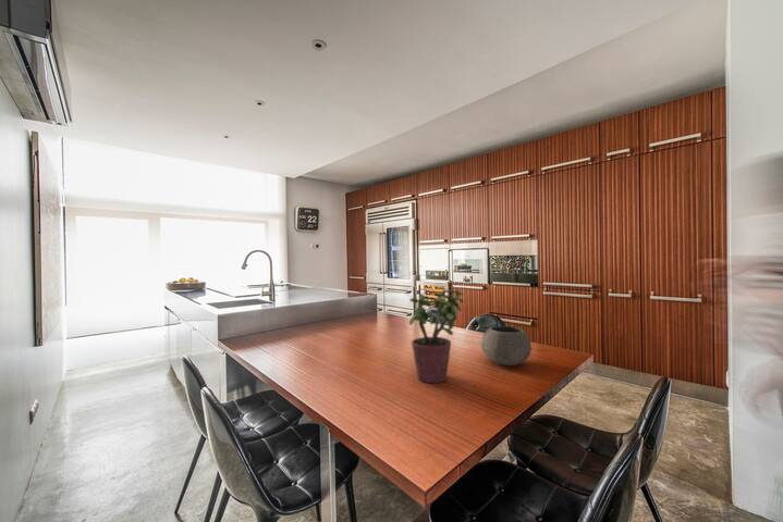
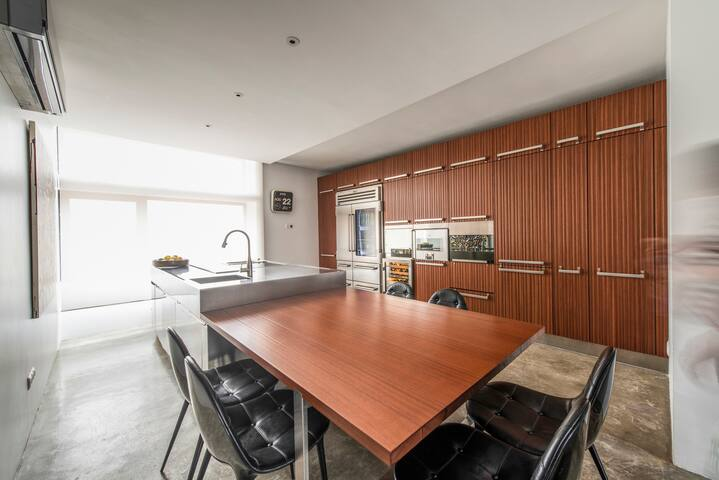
- potted plant (432, 334)
- bowl (505, 346)
